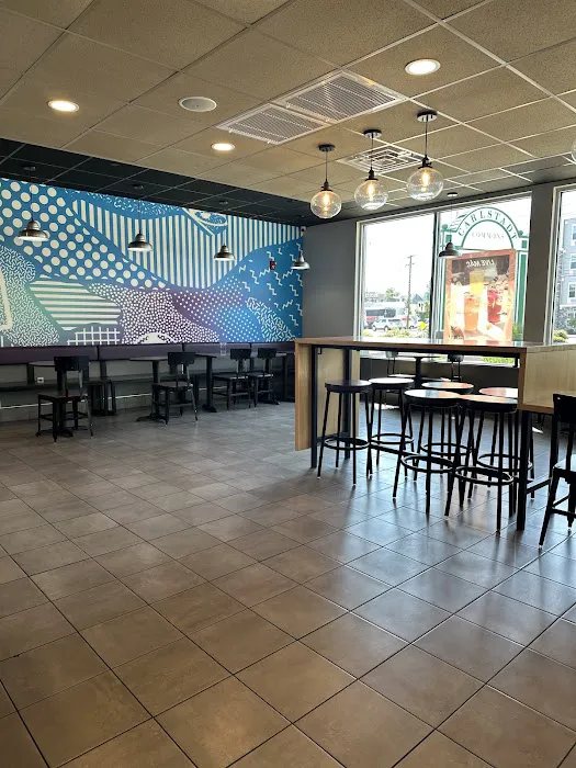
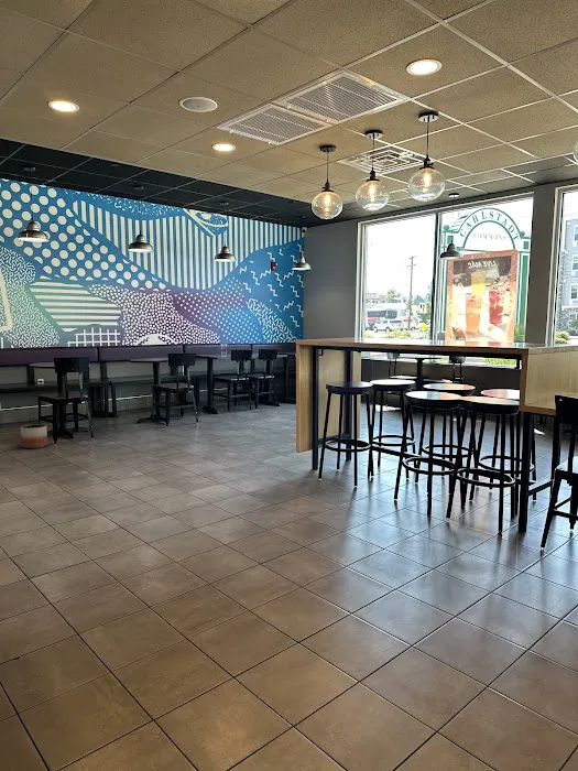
+ planter (34, 436)
